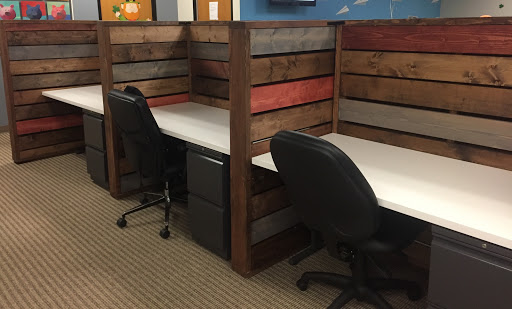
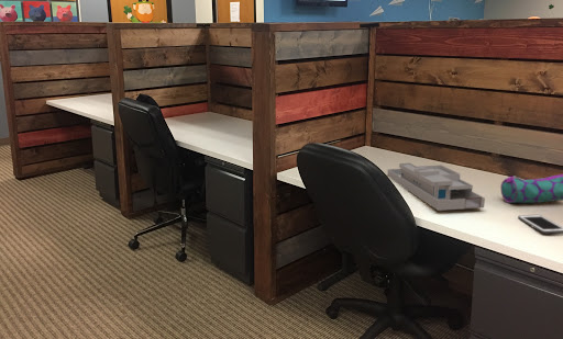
+ desk organizer (431, 179)
+ cell phone (541, 224)
+ pencil case (534, 188)
